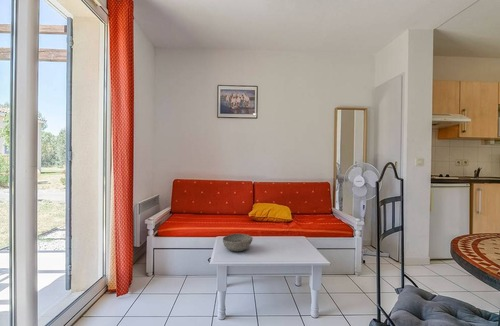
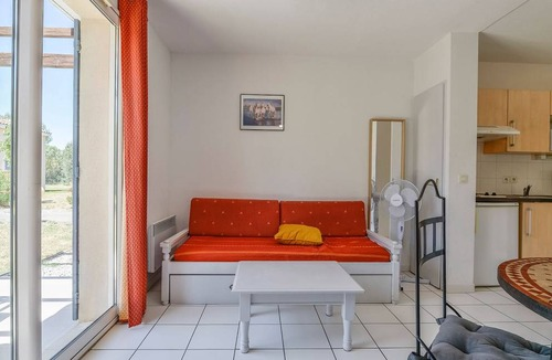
- bowl (237, 243)
